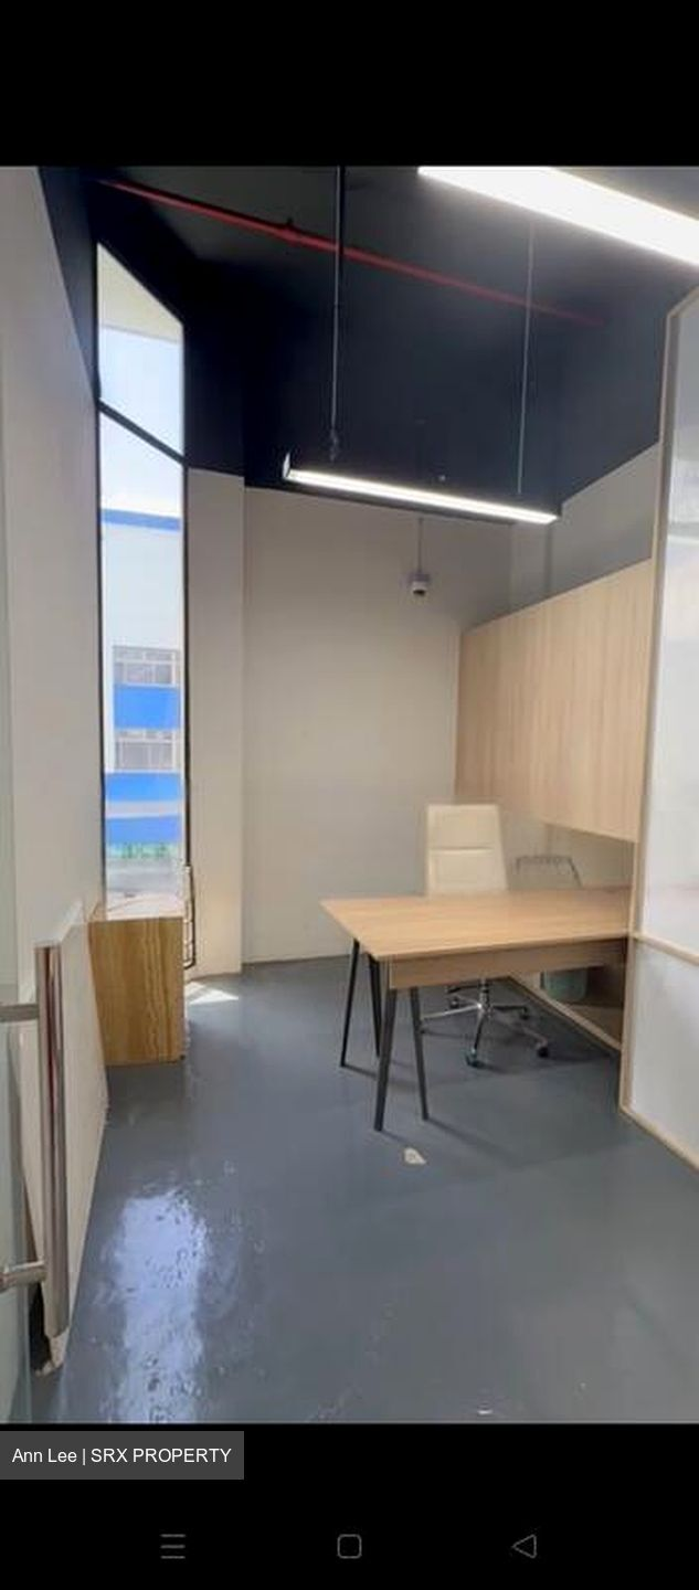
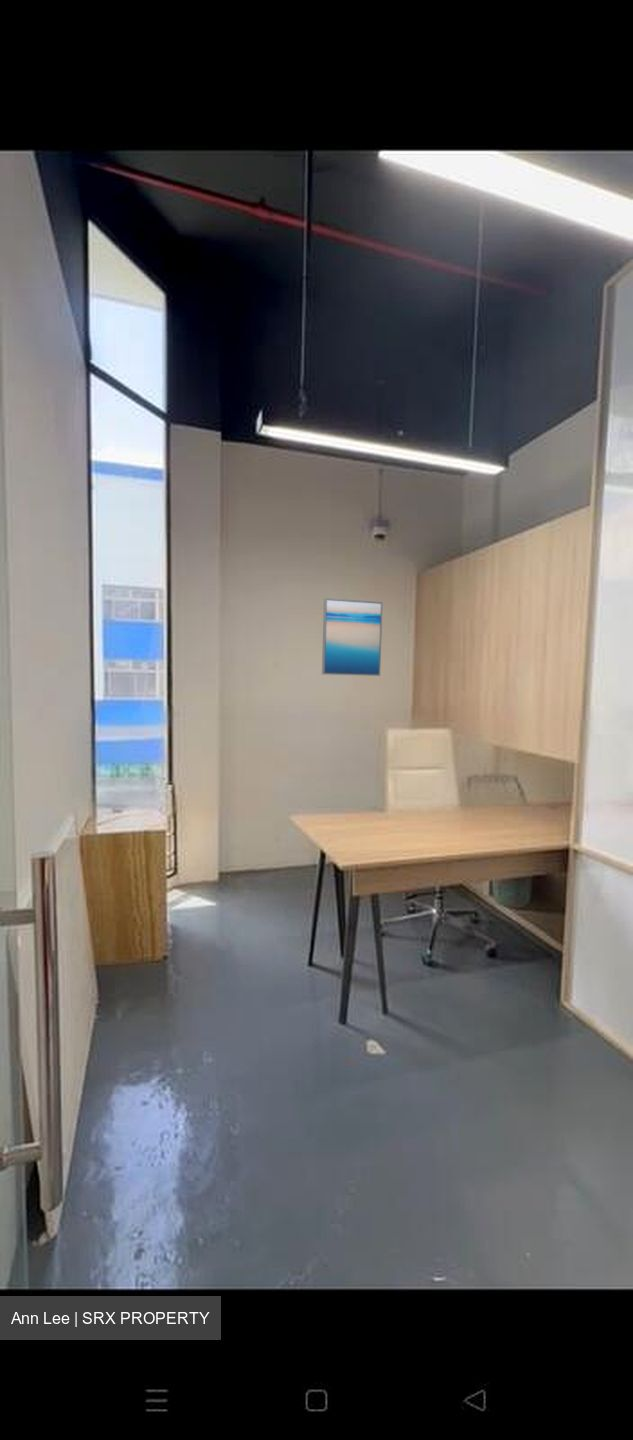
+ wall art (352, 637)
